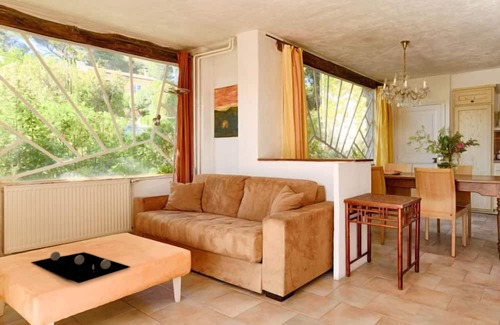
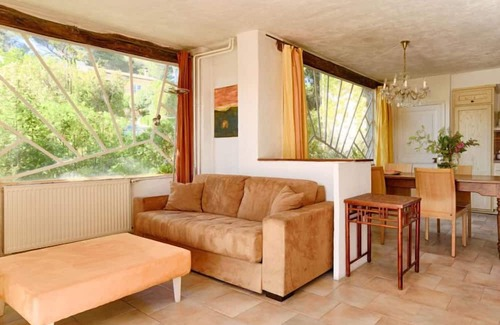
- decorative tray (79, 260)
